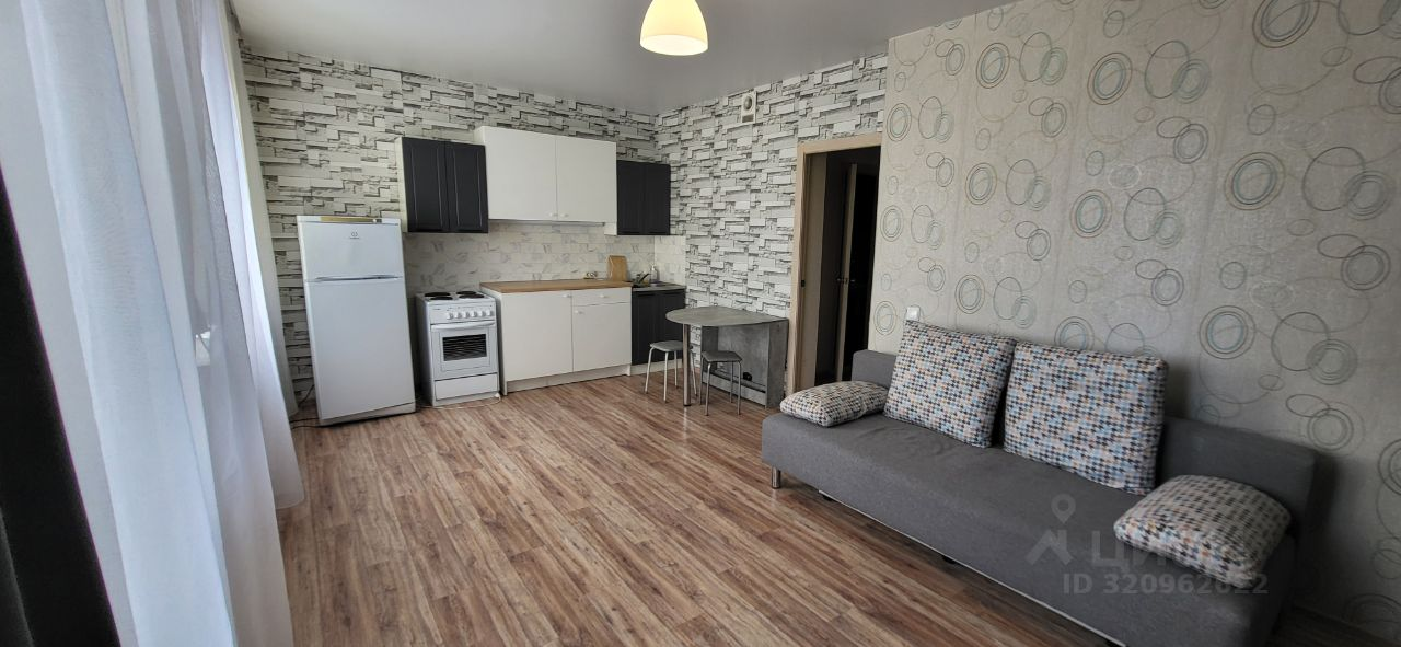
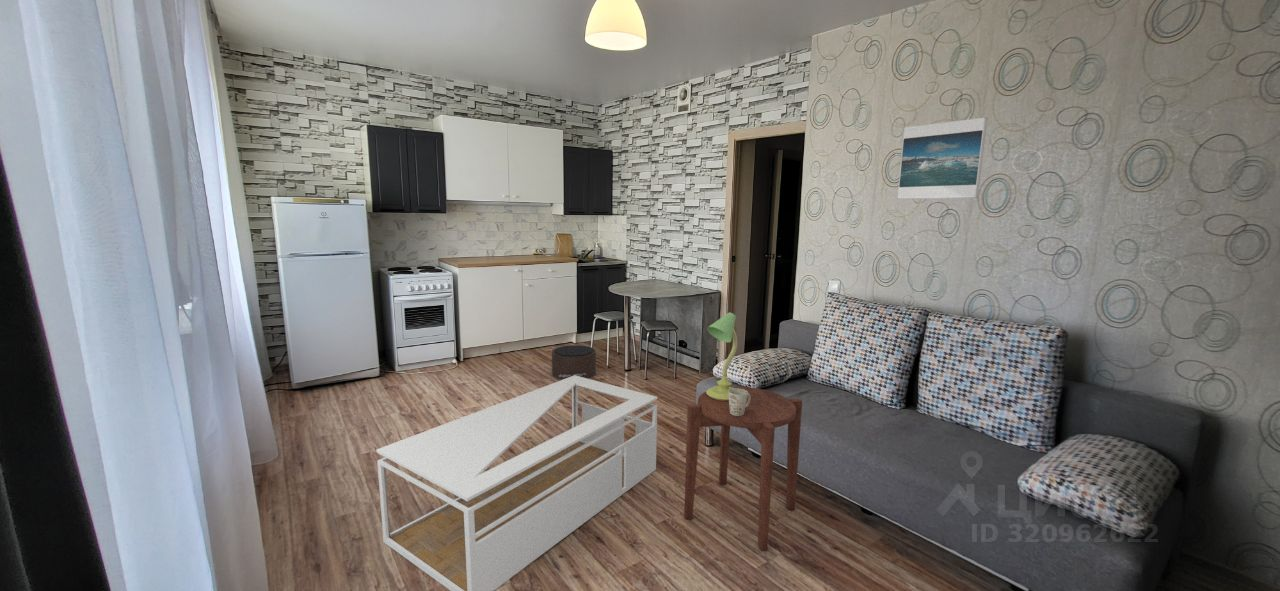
+ pouf (570, 362)
+ mug (740, 400)
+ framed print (939, 161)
+ table lamp (728, 356)
+ side table (727, 458)
+ coffee table (536, 460)
